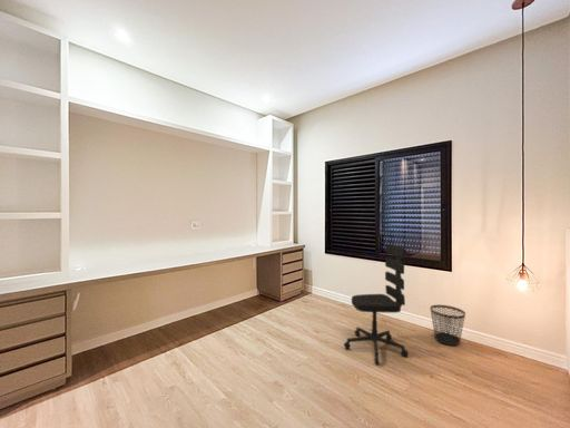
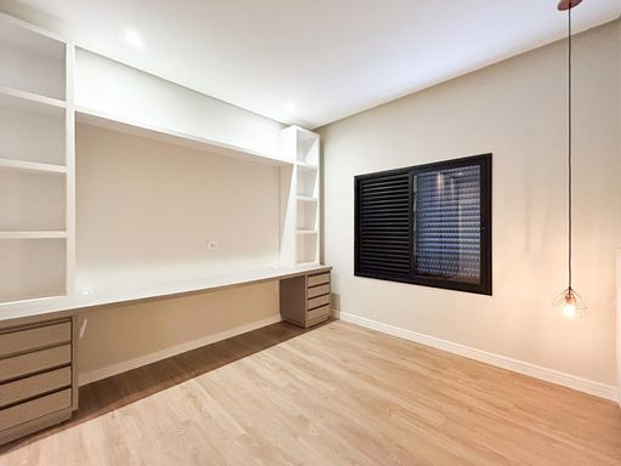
- office chair (372, 296)
- wastebasket (446, 324)
